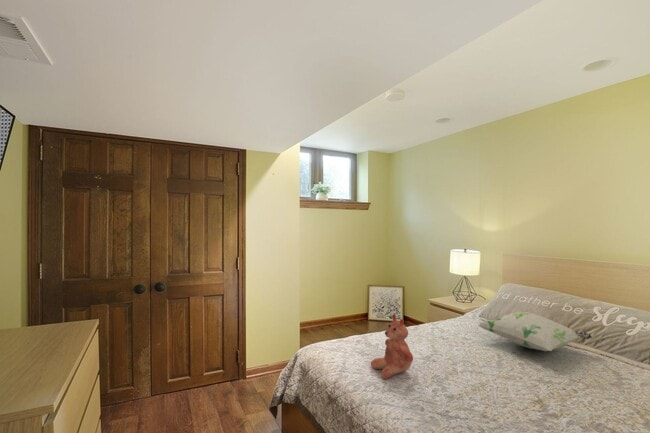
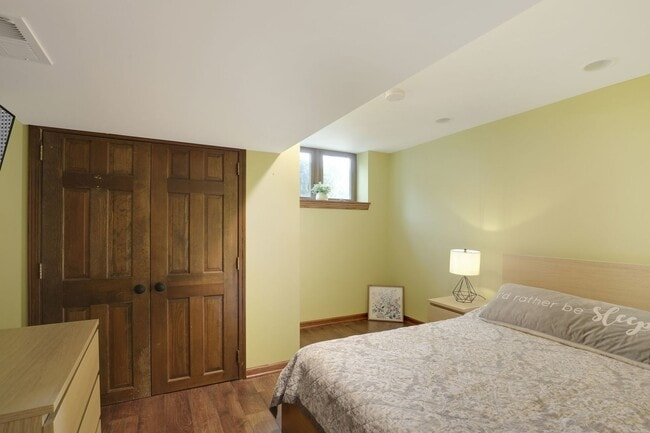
- decorative pillow (532, 330)
- teddy bear (391, 344)
